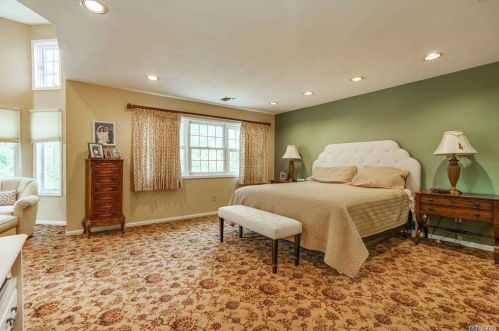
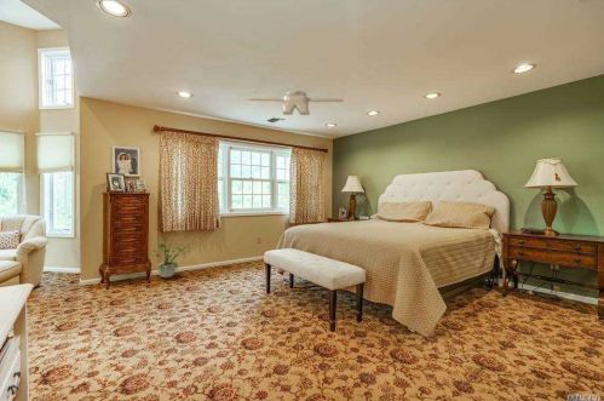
+ ceiling fan (295, 102)
+ potted plant (174, 256)
